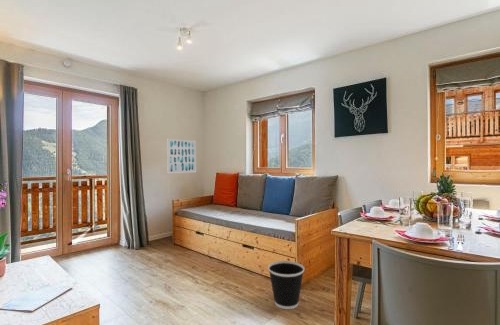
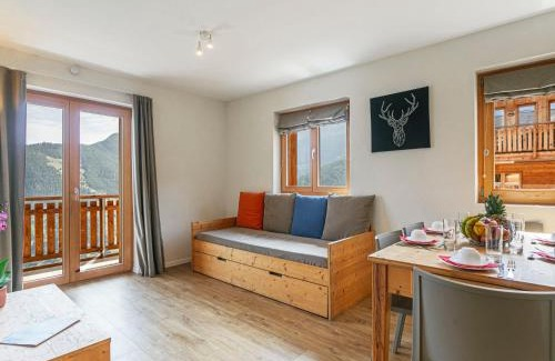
- wall art (182, 156)
- wastebasket (286, 285)
